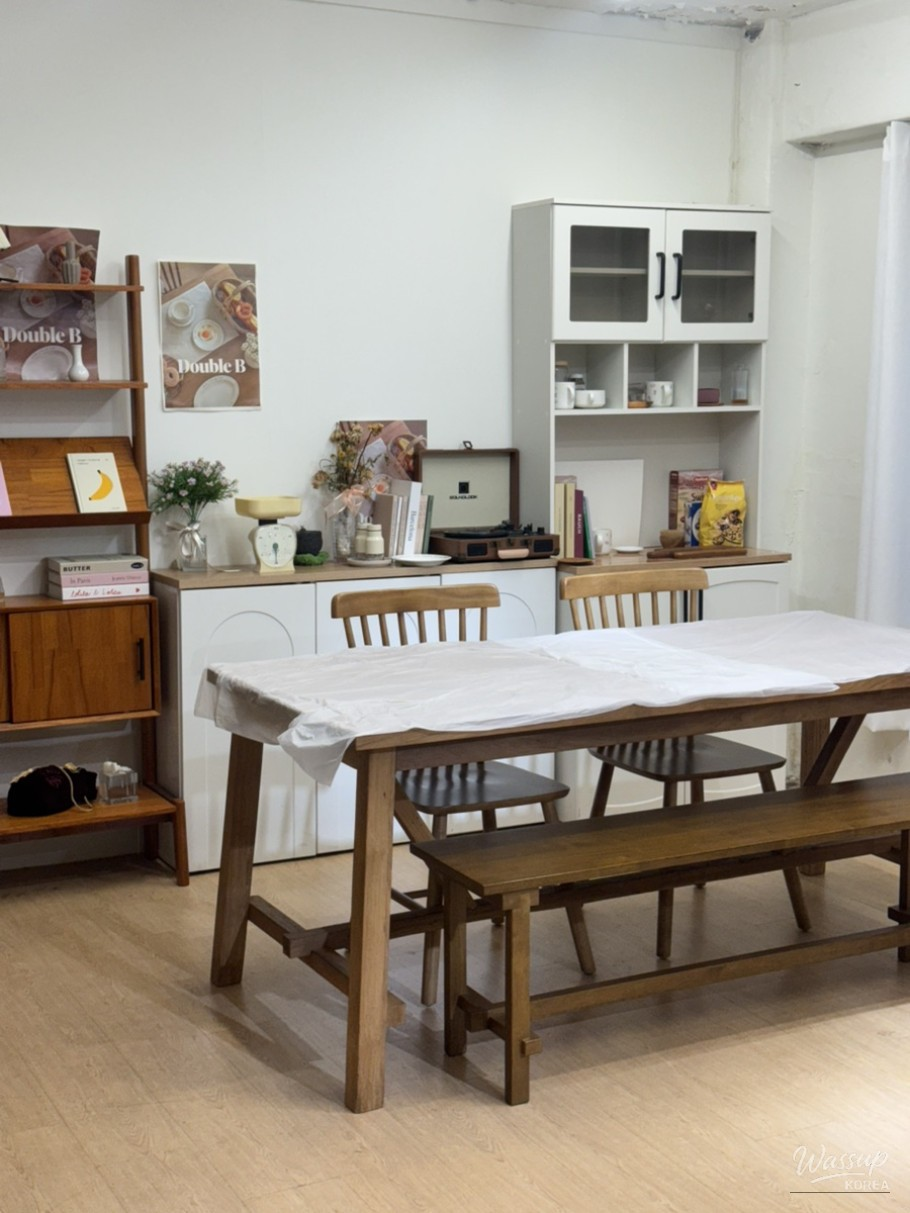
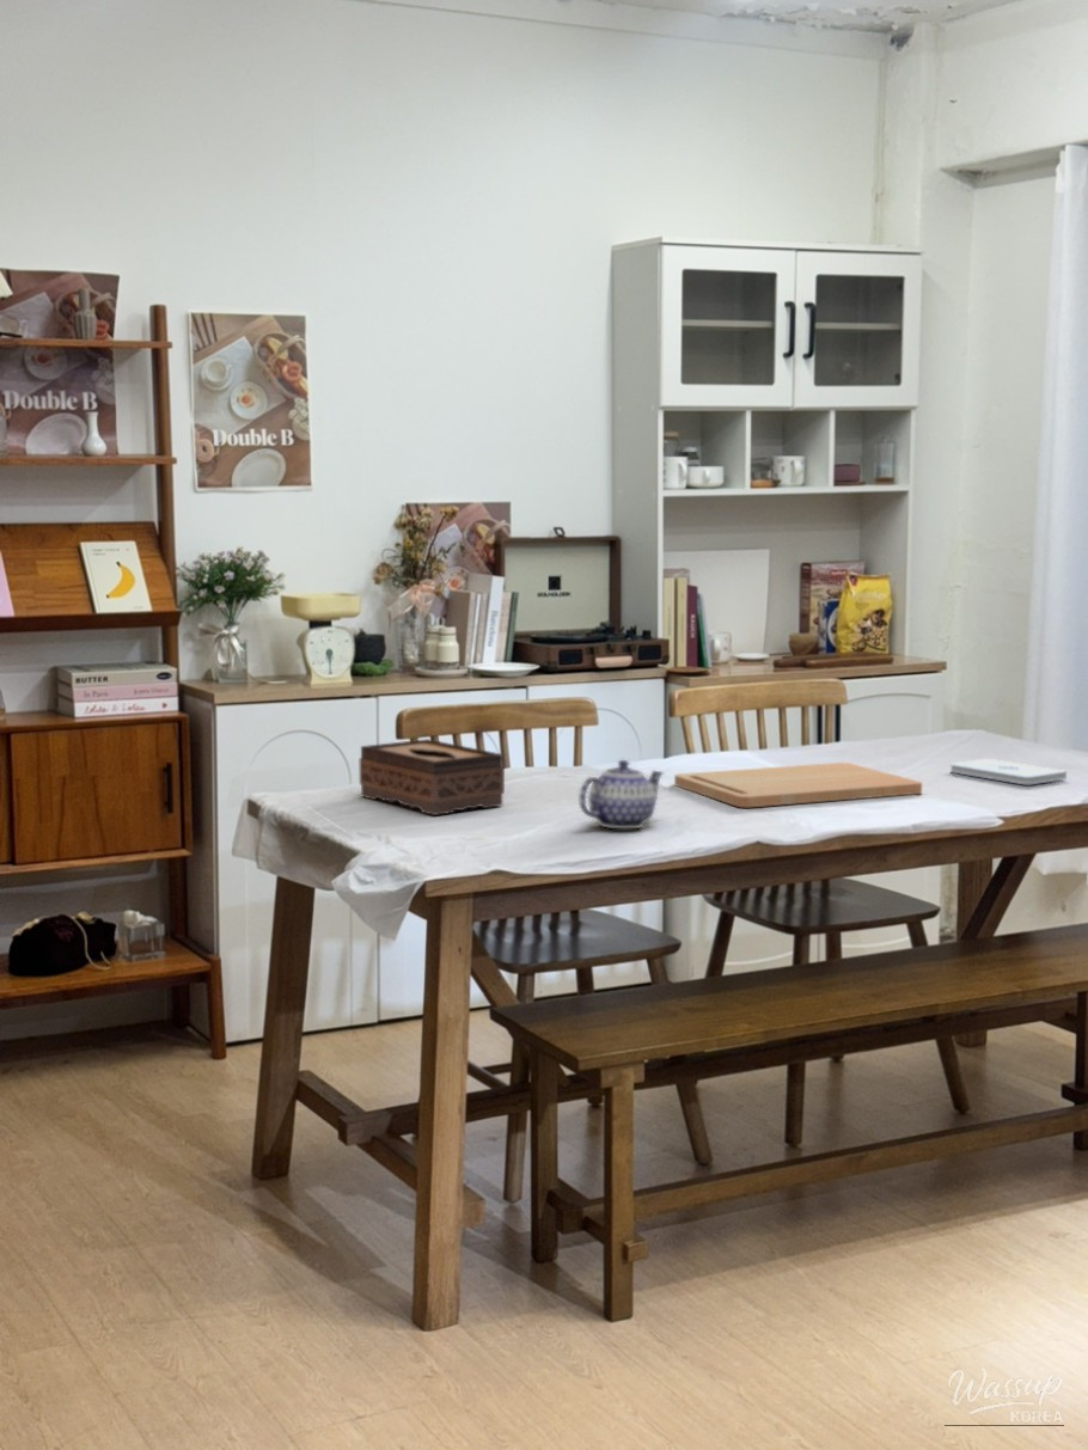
+ cutting board (796, 783)
+ tissue box (430, 775)
+ notepad (1006, 771)
+ teapot (622, 793)
